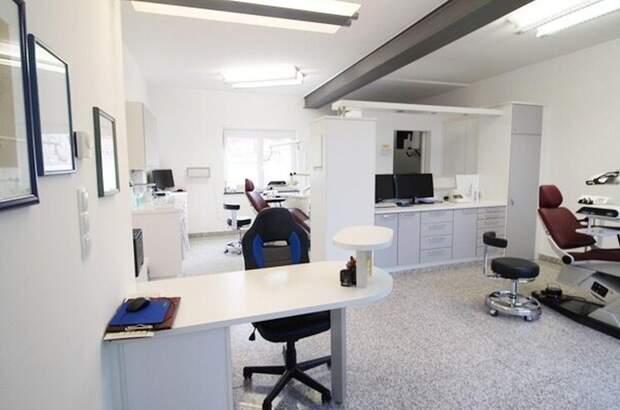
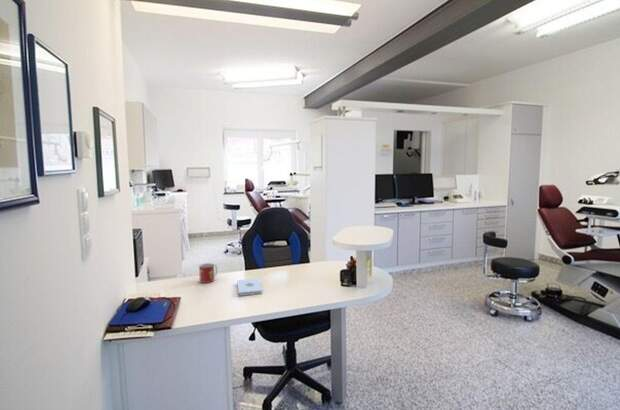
+ notepad (249, 286)
+ mug (209, 272)
